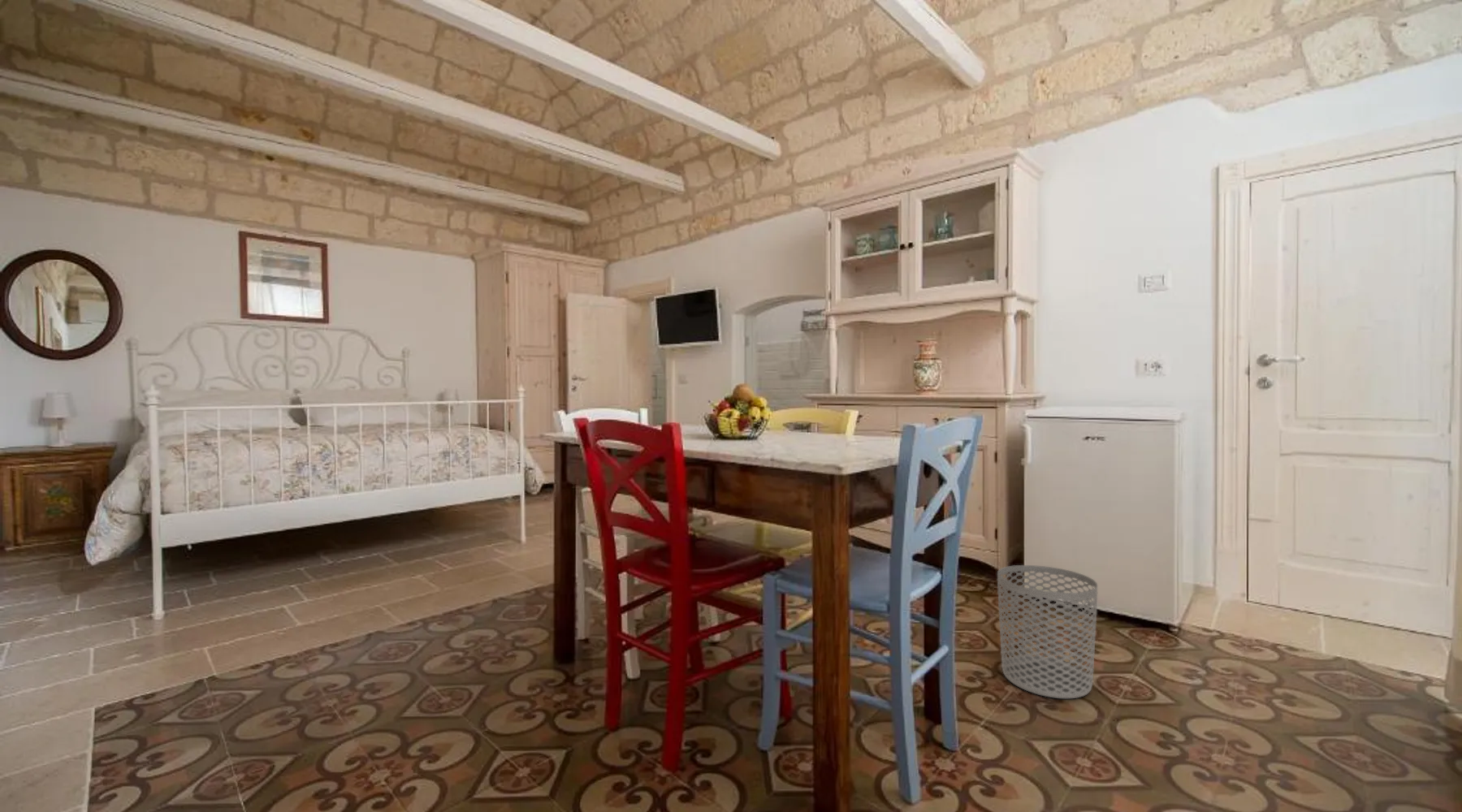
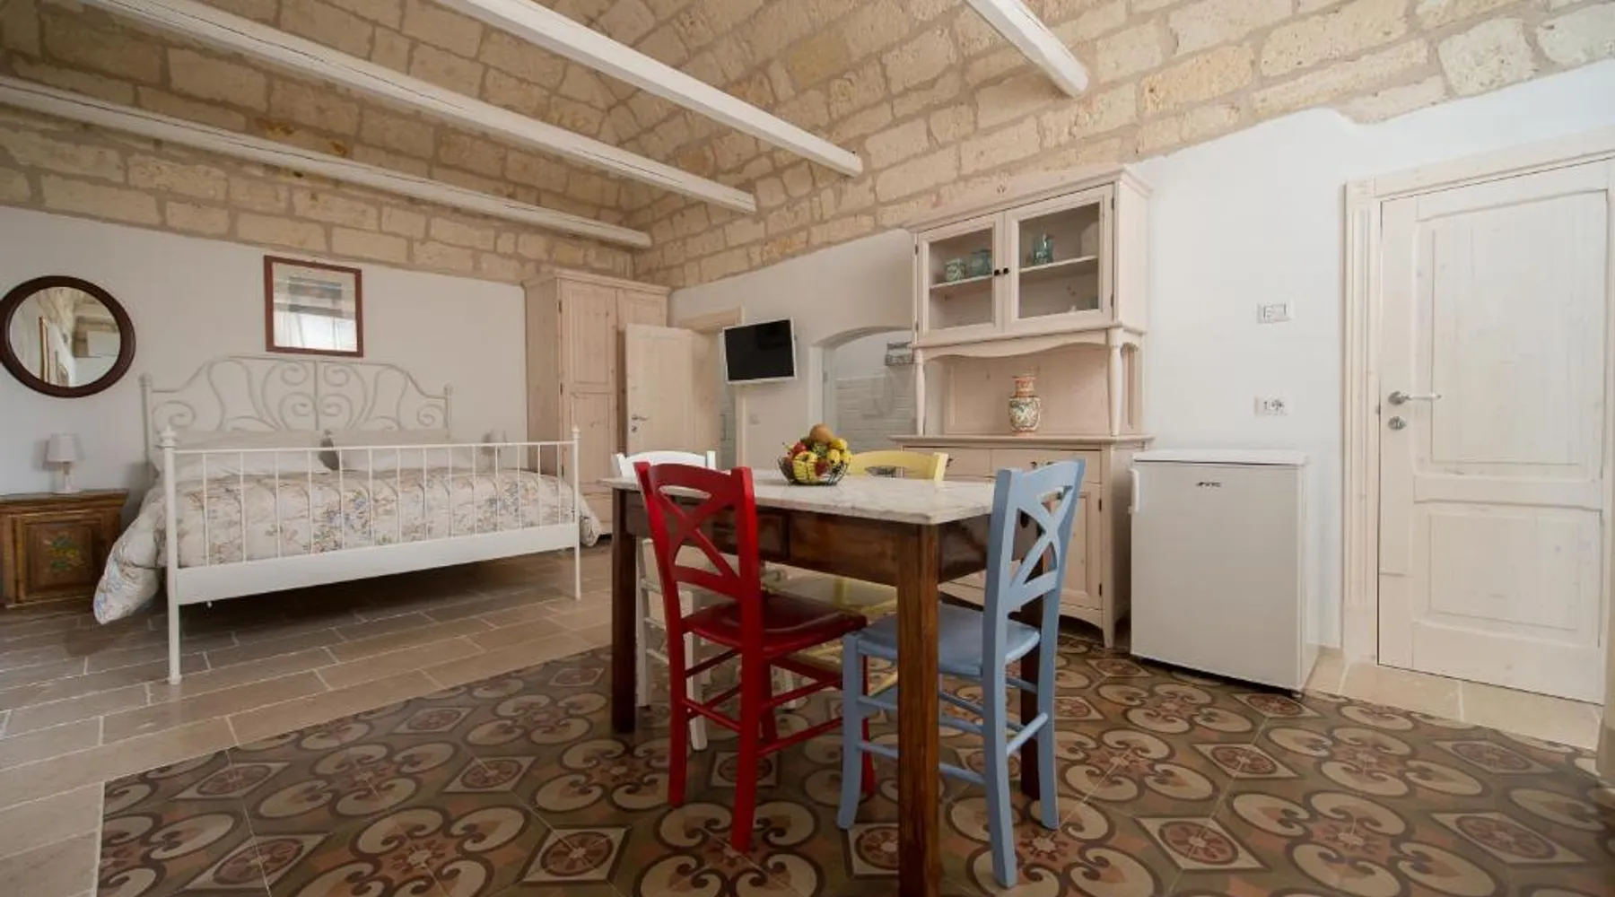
- waste bin (1045, 628)
